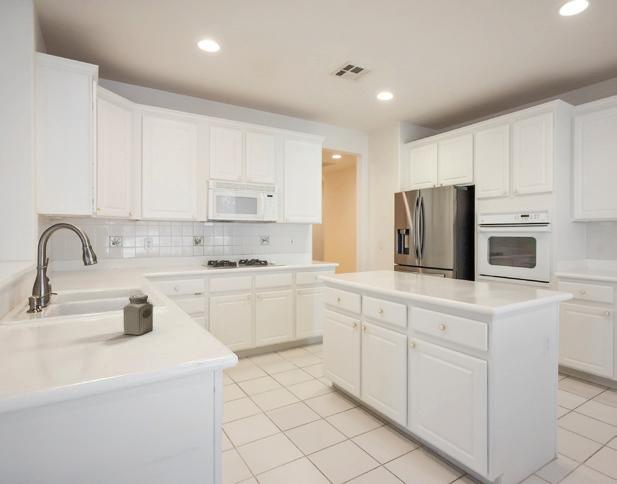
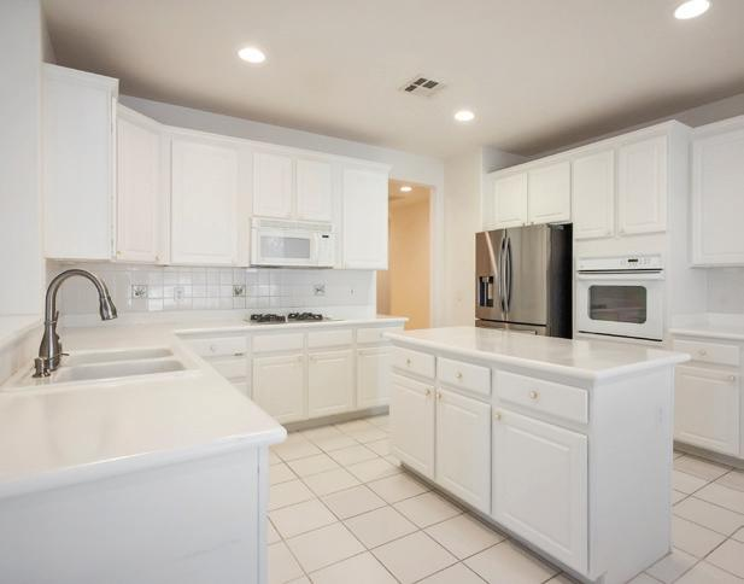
- salt shaker (138, 313)
